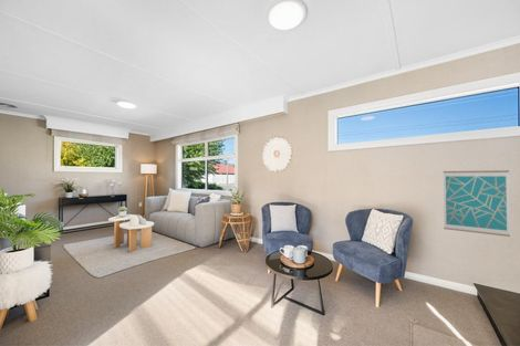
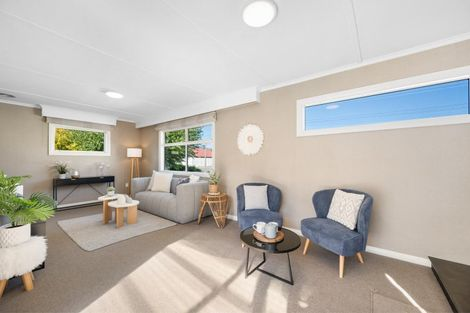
- wall art (474, 201)
